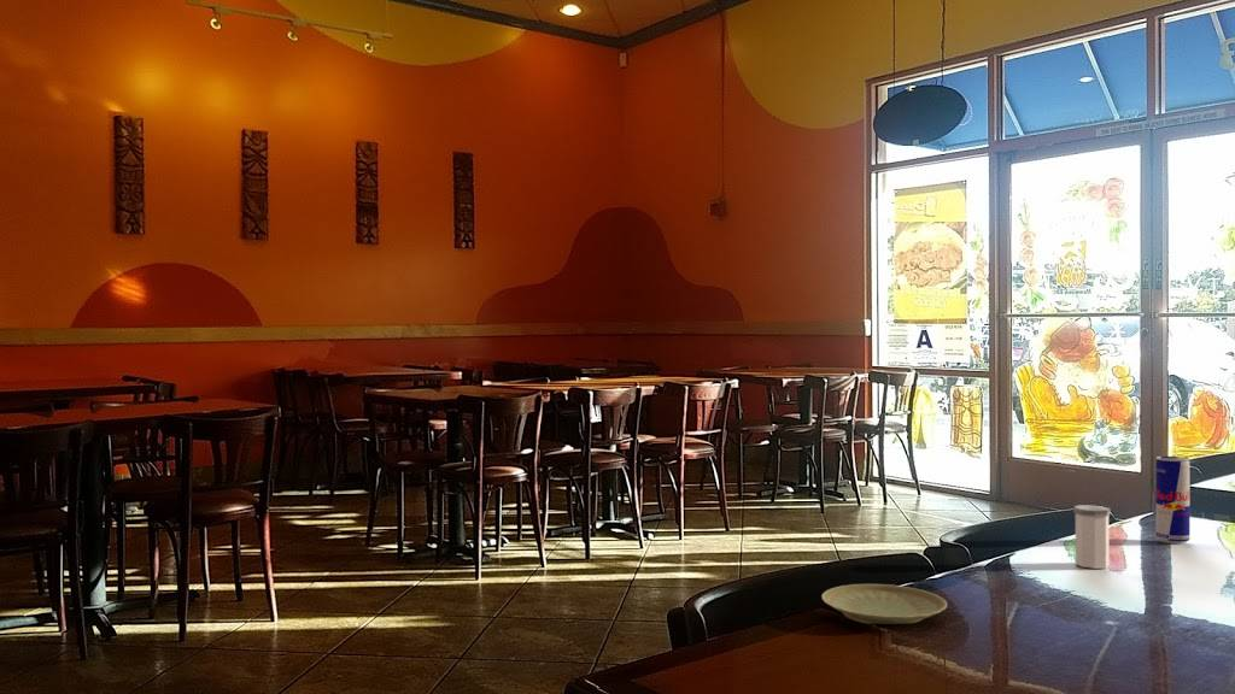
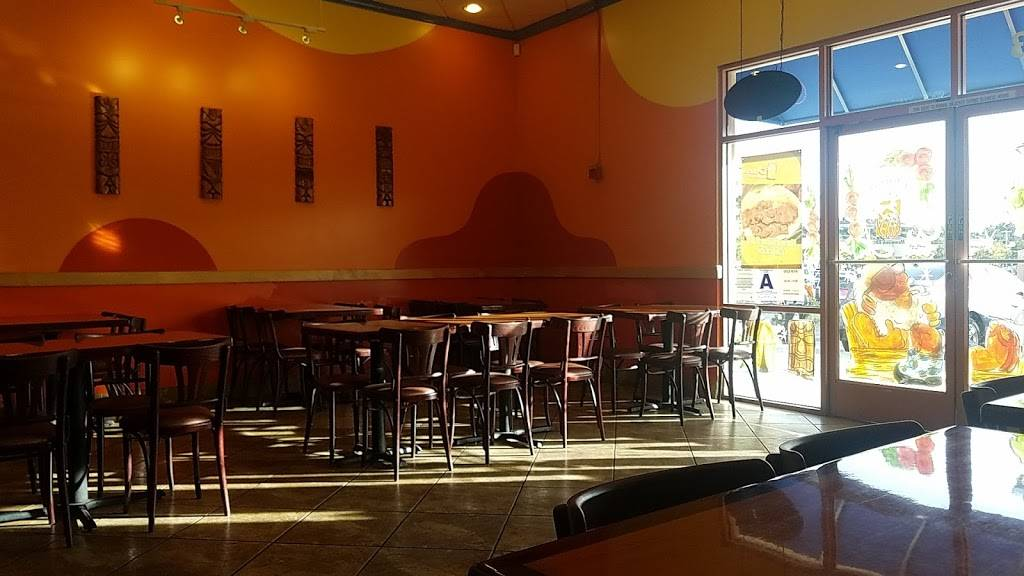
- plate (883, 606)
- beverage can (1172, 499)
- salt shaker (1091, 536)
